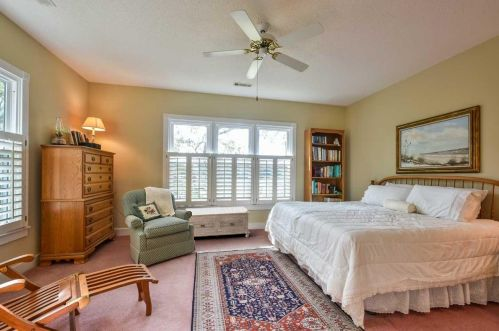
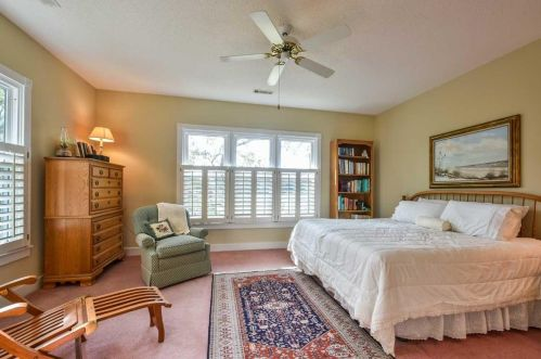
- bench (216, 222)
